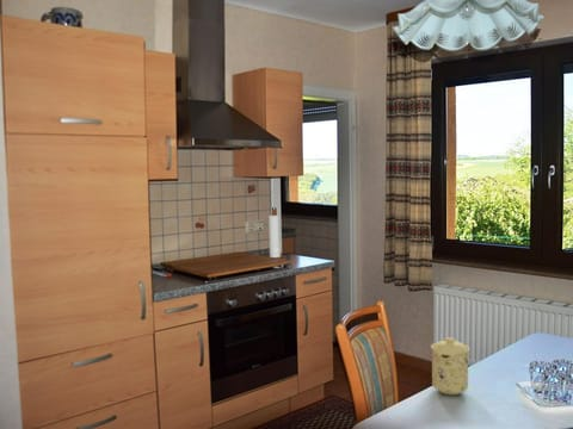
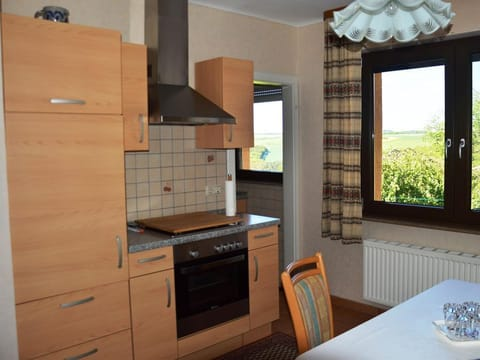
- mug (450, 363)
